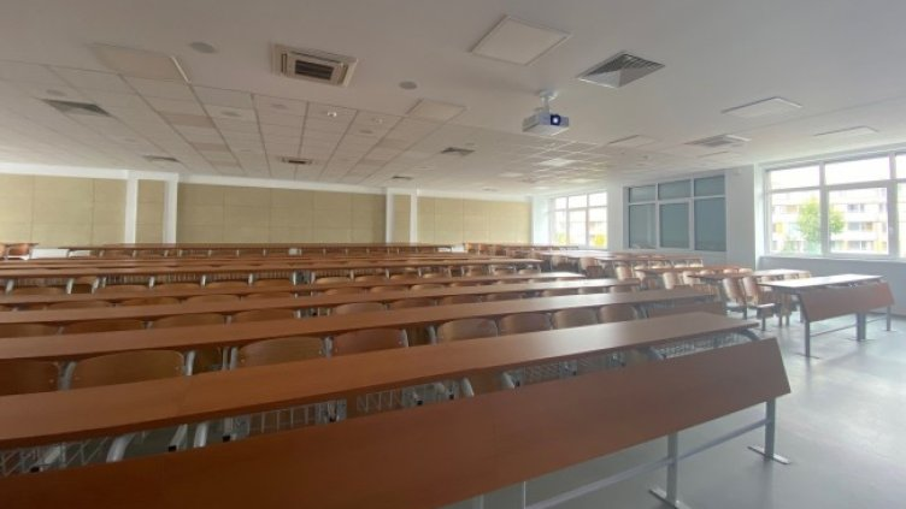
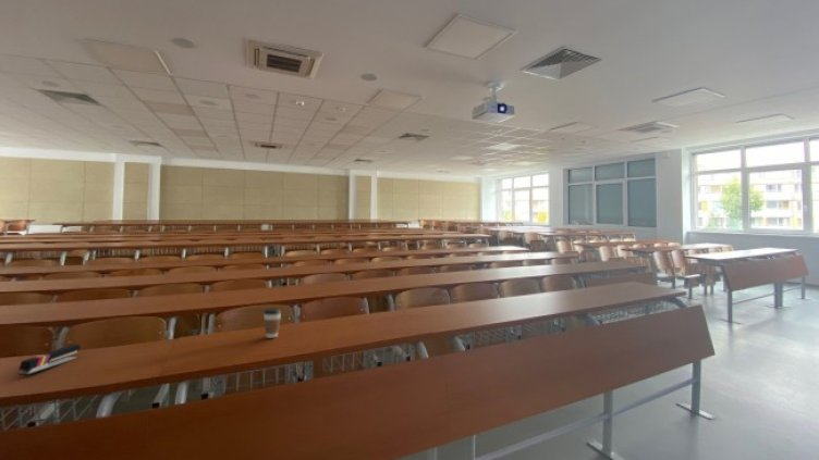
+ stapler (51, 358)
+ coffee cup (271, 322)
